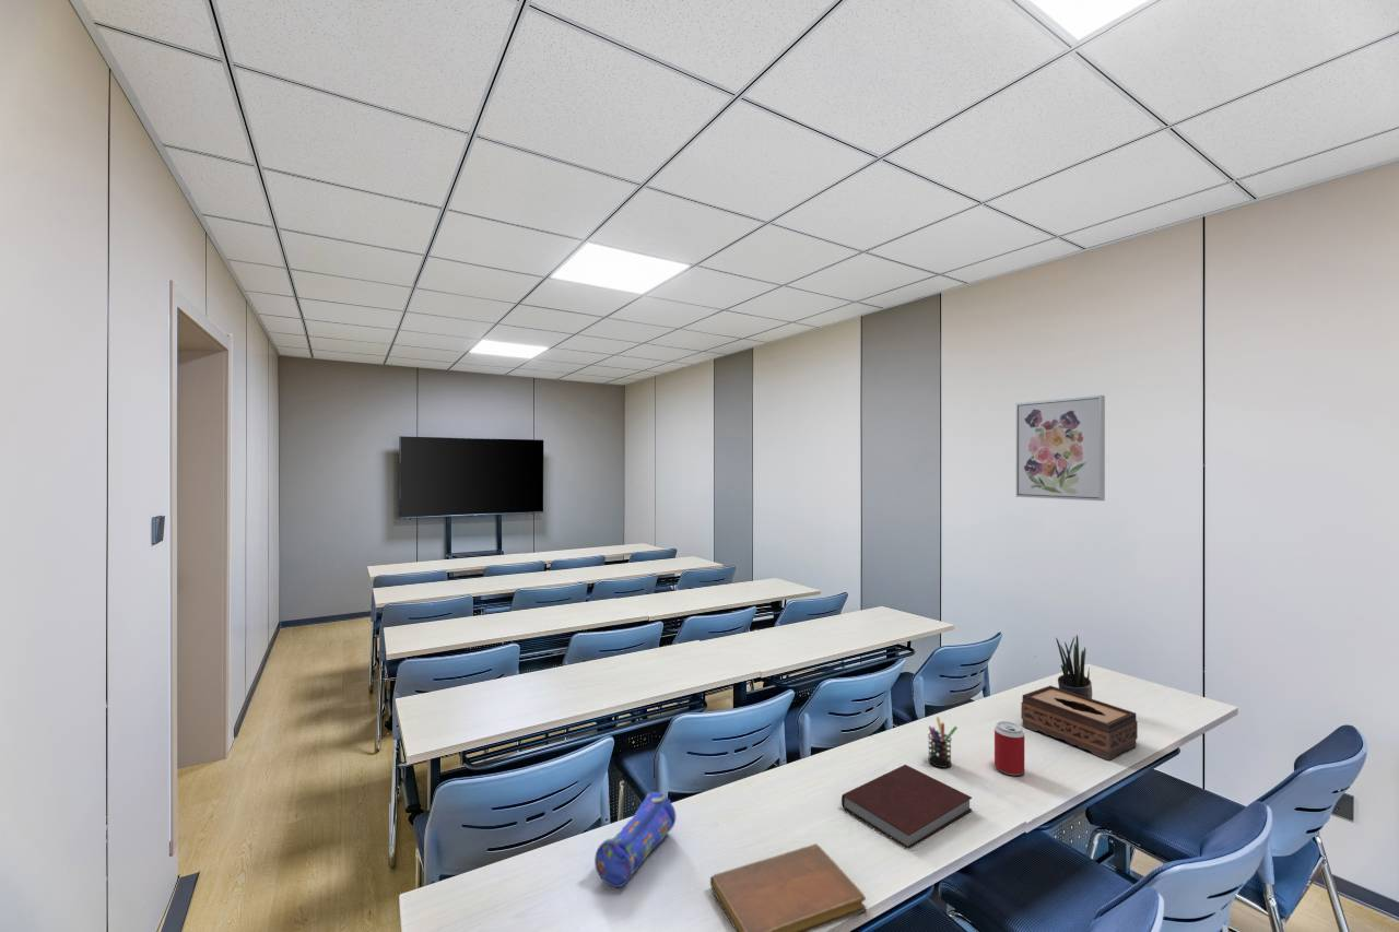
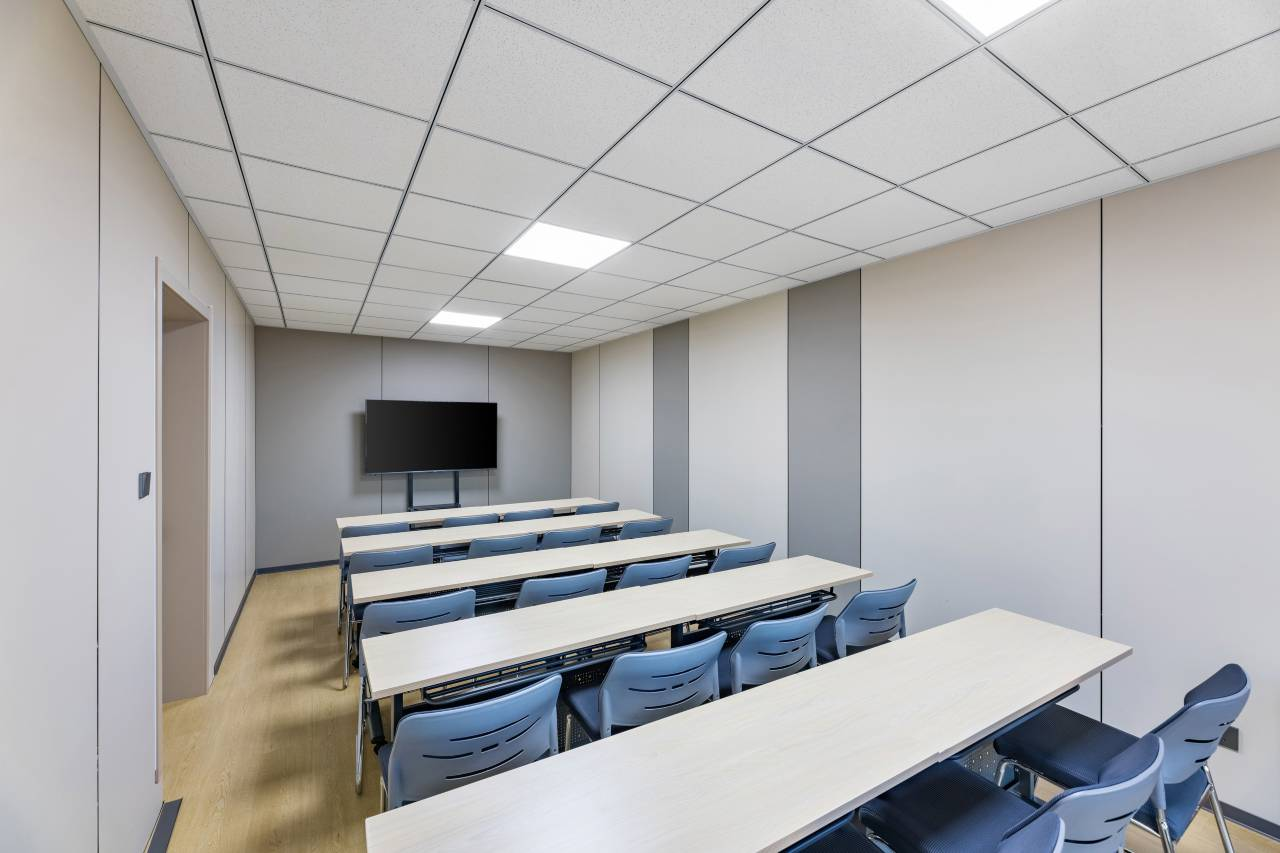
- notebook (906, 802)
- pen holder (942, 741)
- beverage can (1009, 747)
- wall art (1057, 449)
- potted plant (1072, 669)
- pencil case (638, 834)
- tissue box (1077, 719)
- notebook (786, 890)
